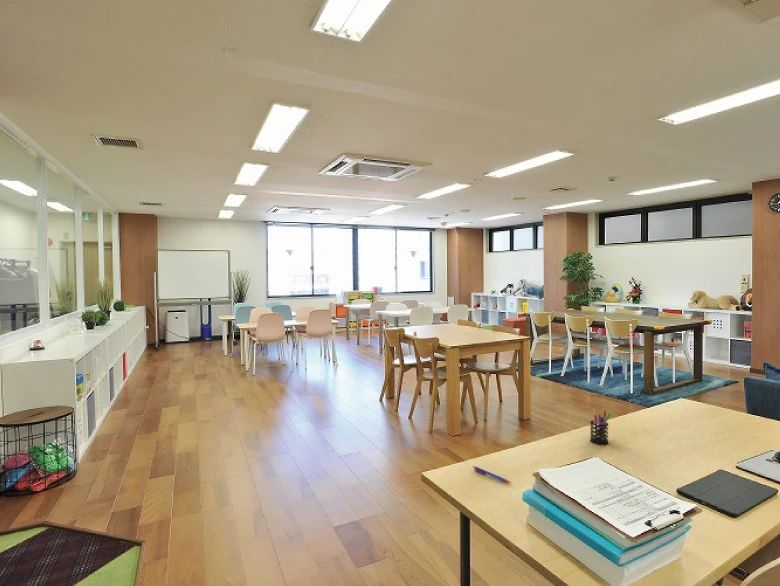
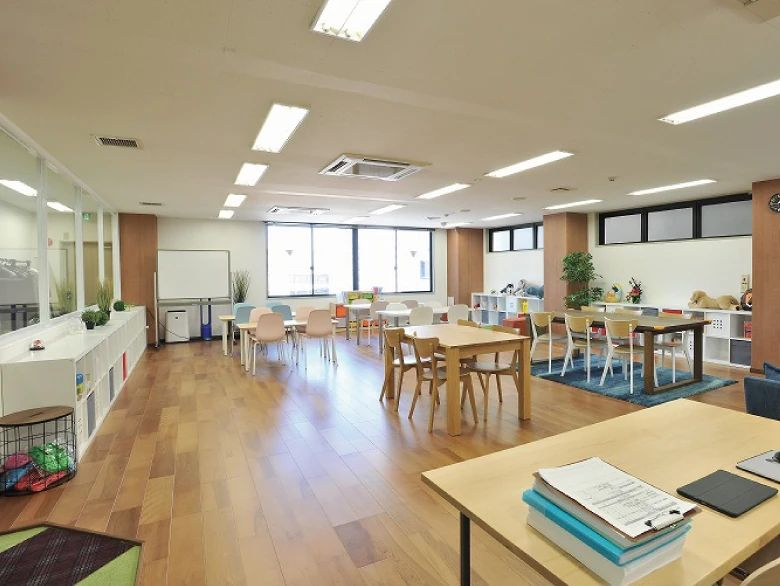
- pen (491, 474)
- pen holder (601, 425)
